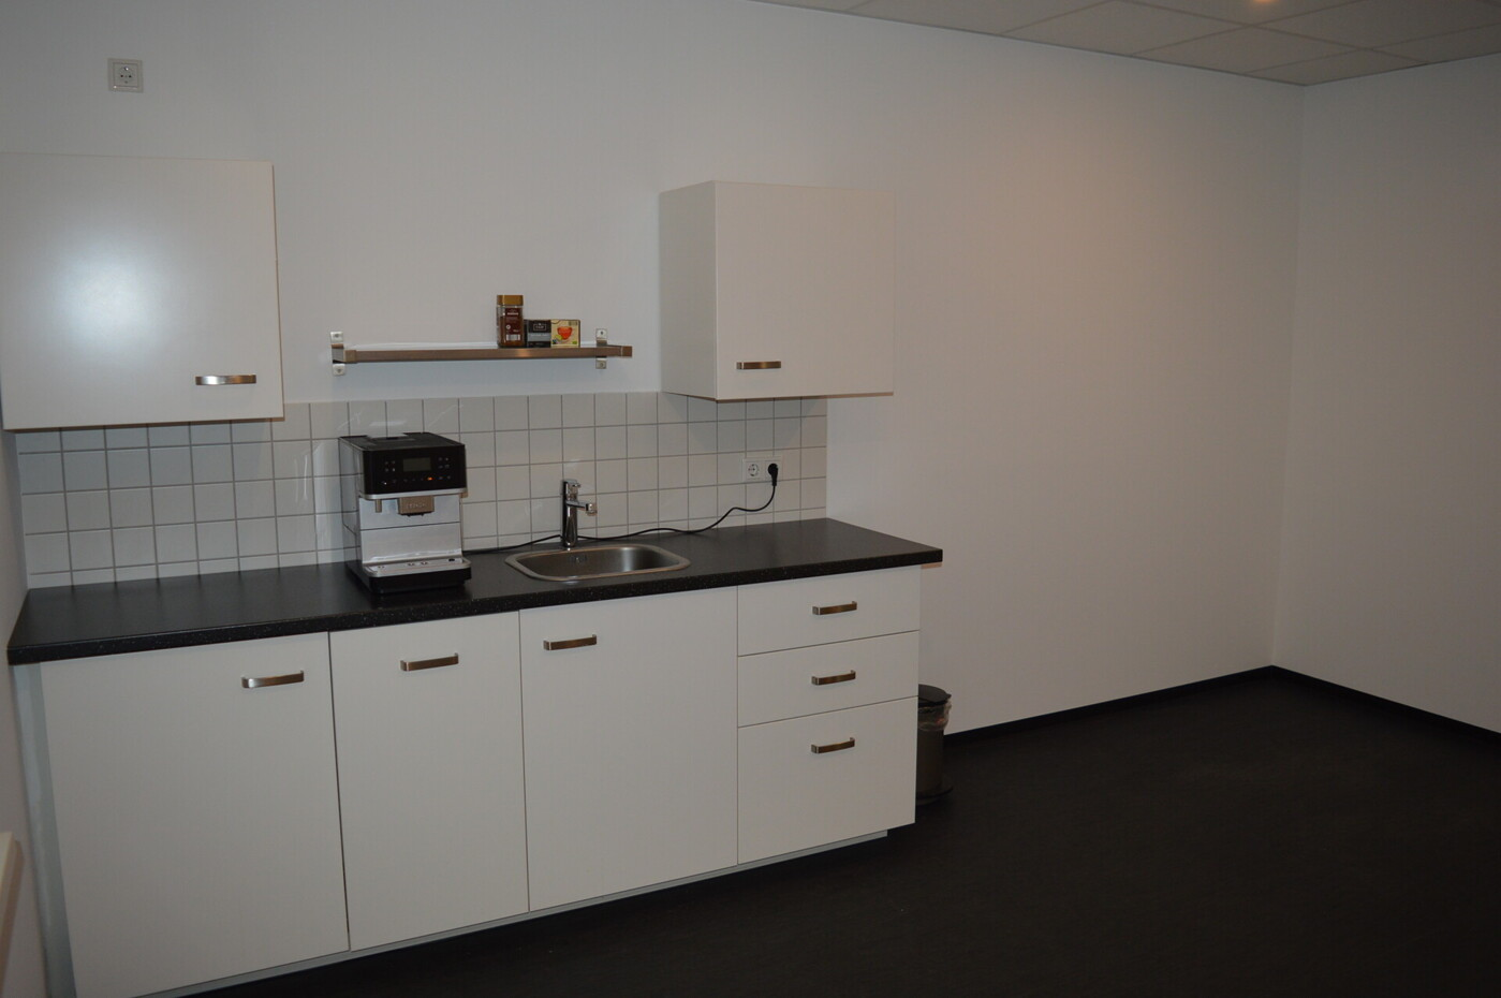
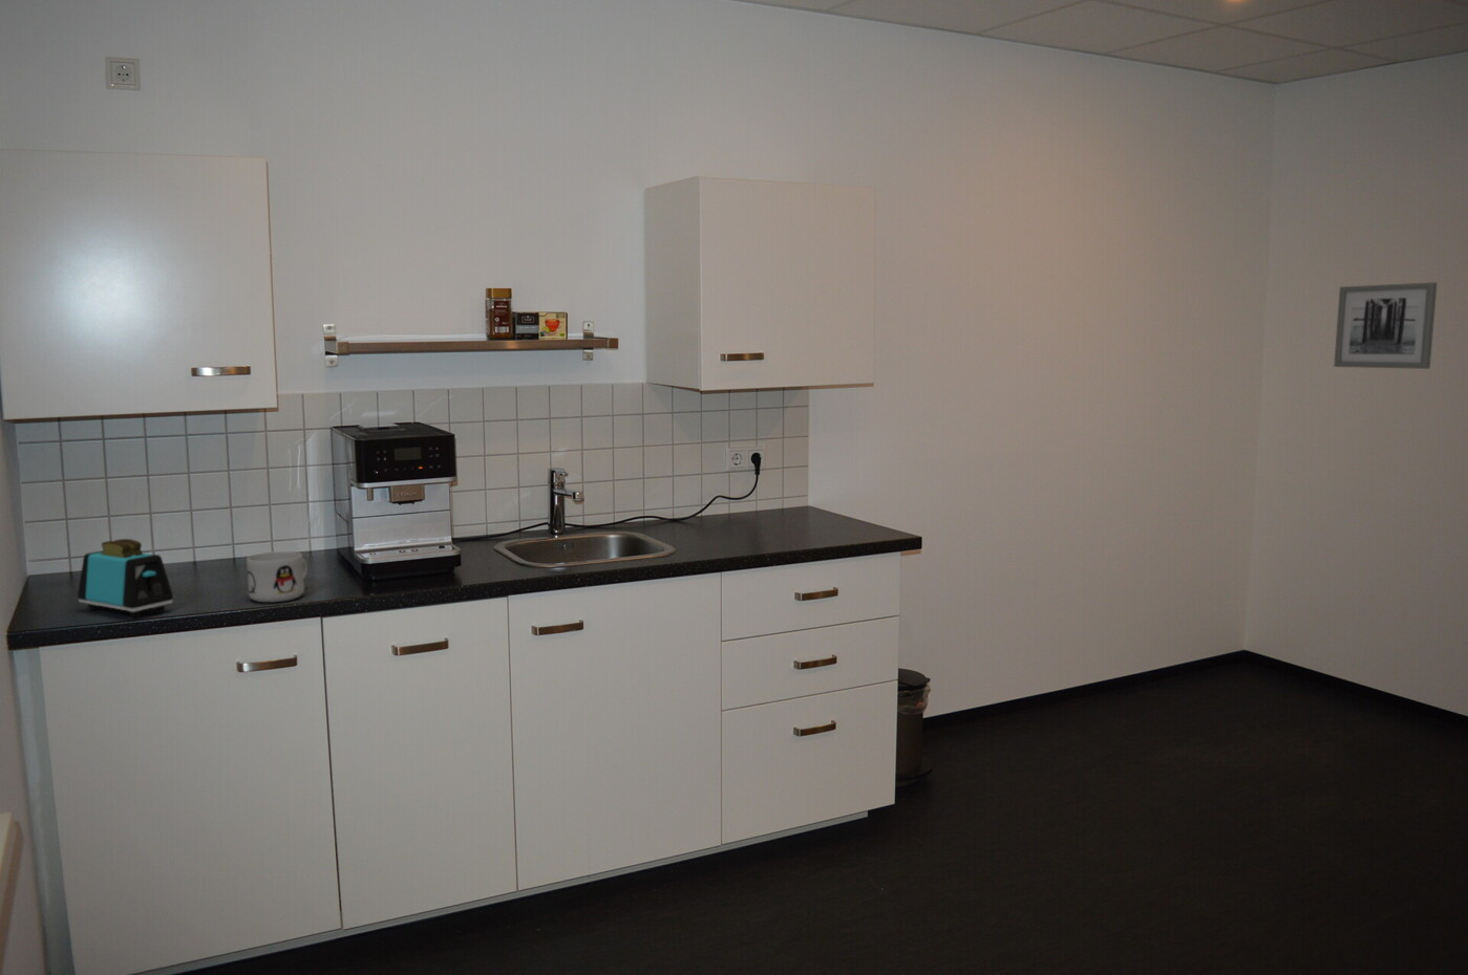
+ wall art (1383, 326)
+ toaster (124, 576)
+ mug (282, 575)
